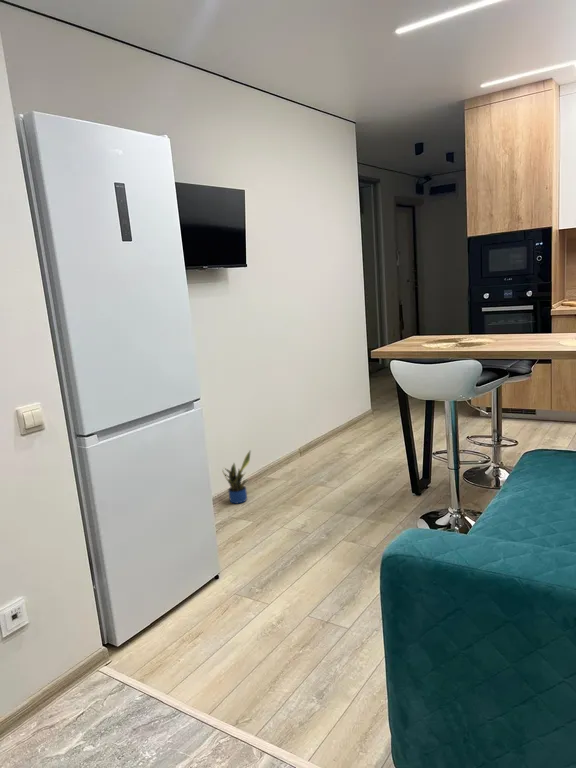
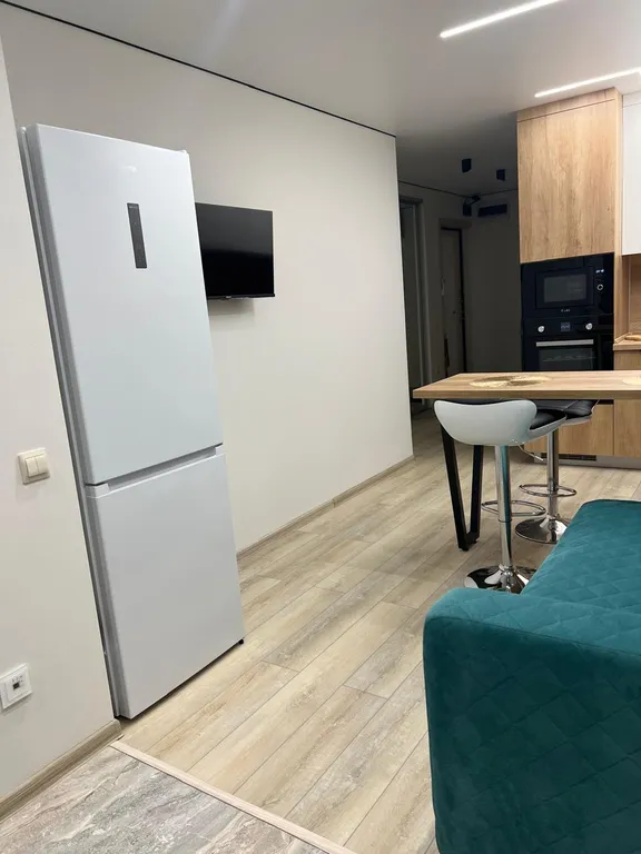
- potted plant (238, 476)
